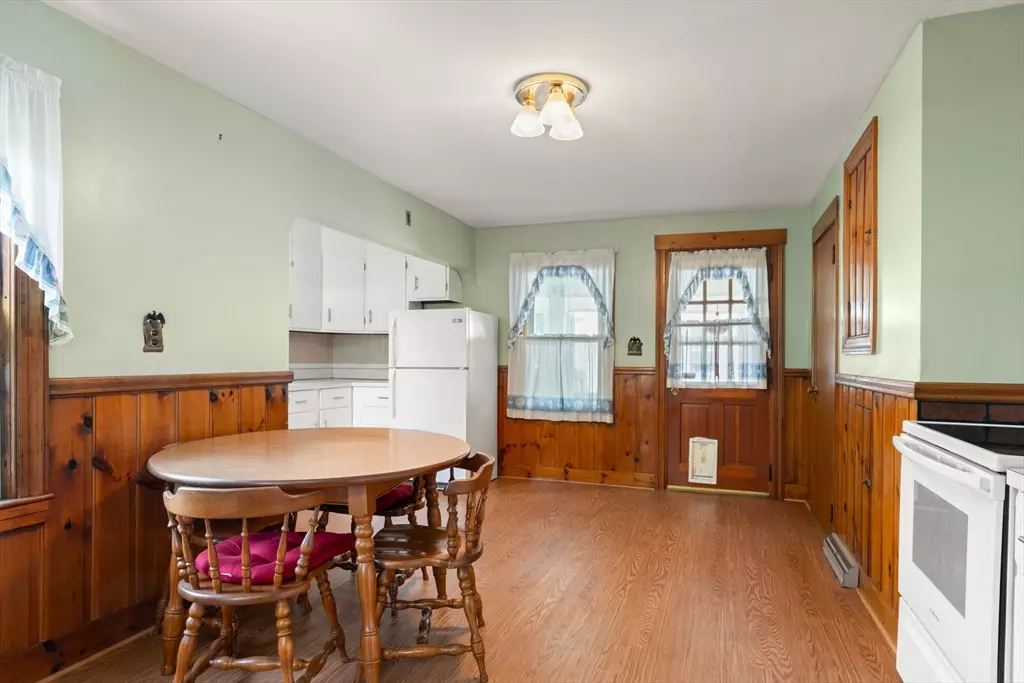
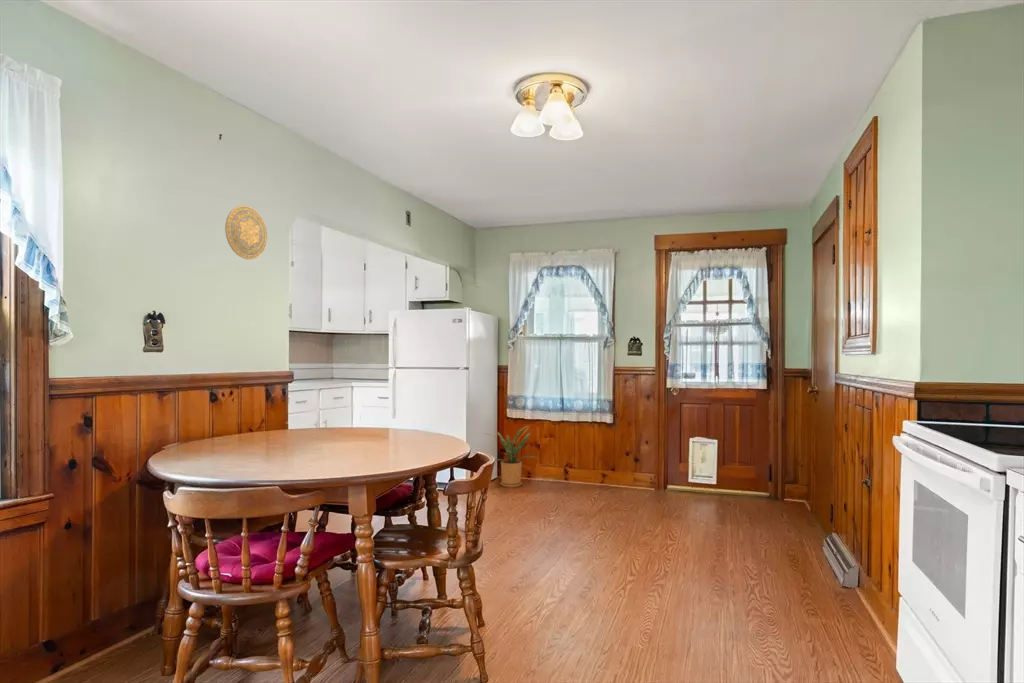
+ decorative plate (248, 232)
+ house plant (511, 454)
